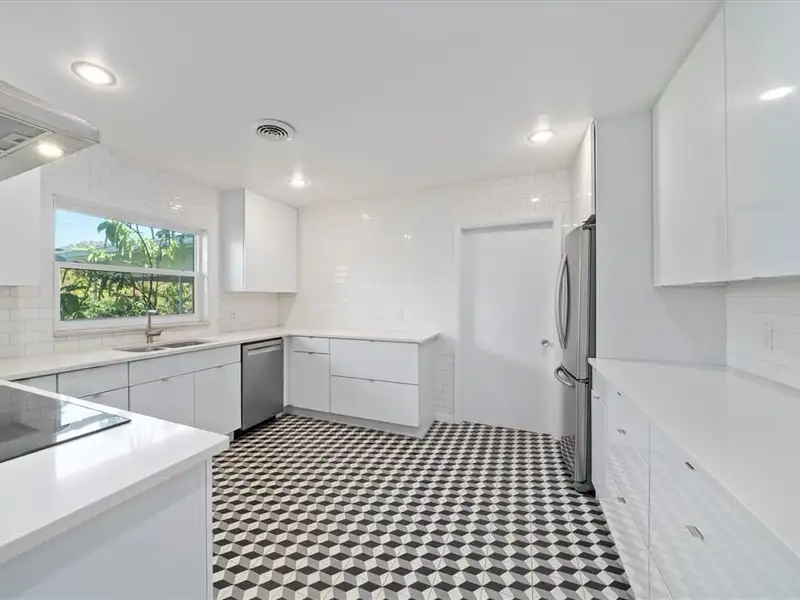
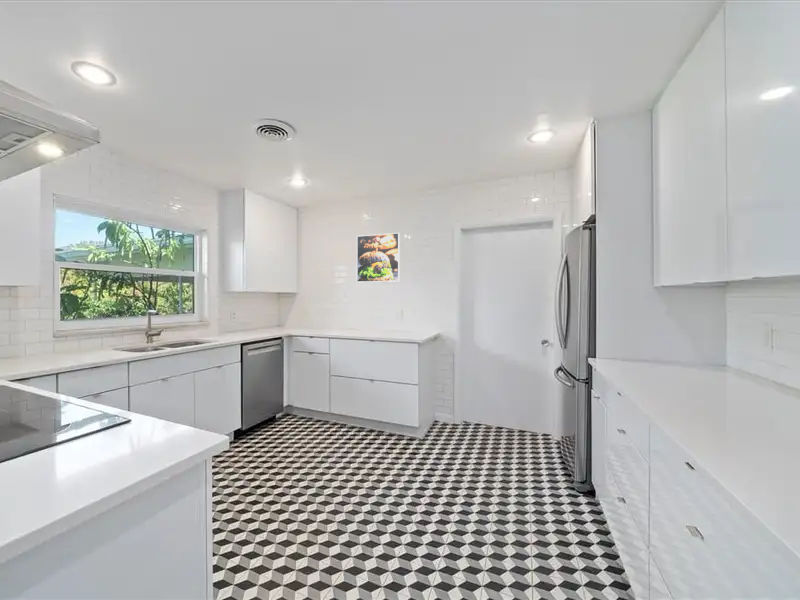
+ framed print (377, 258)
